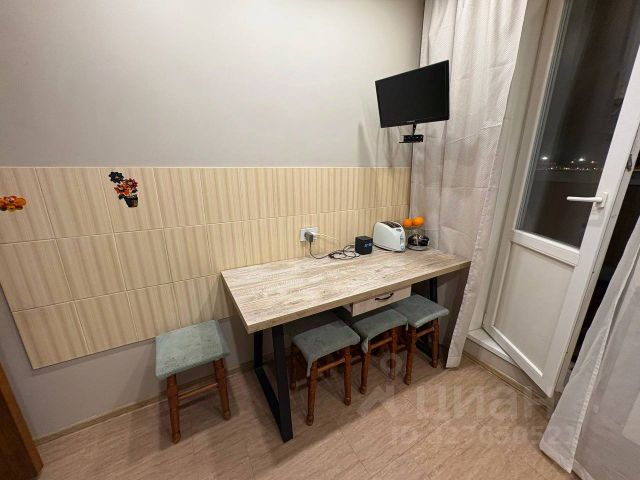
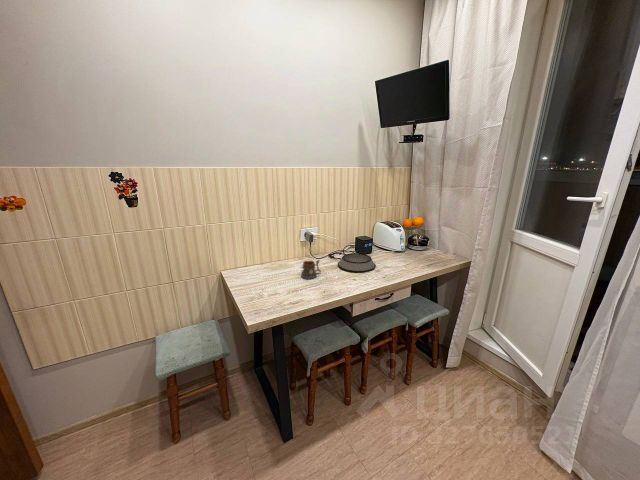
+ mug (311, 268)
+ bowl (356, 261)
